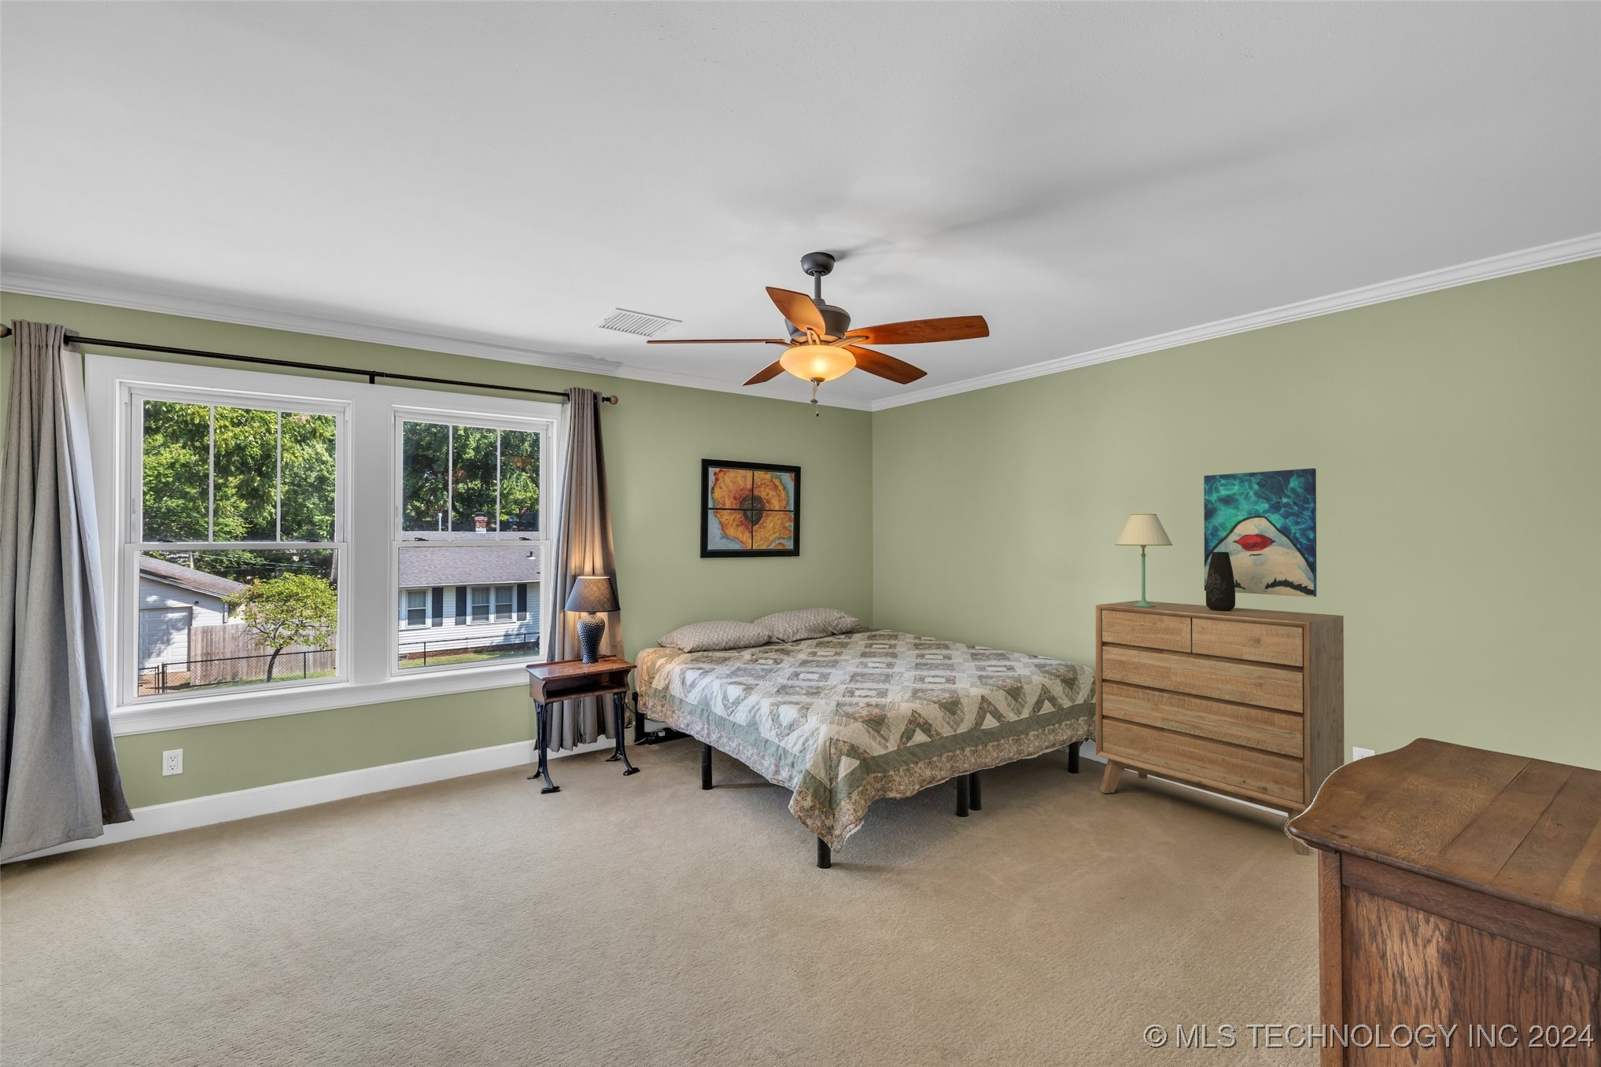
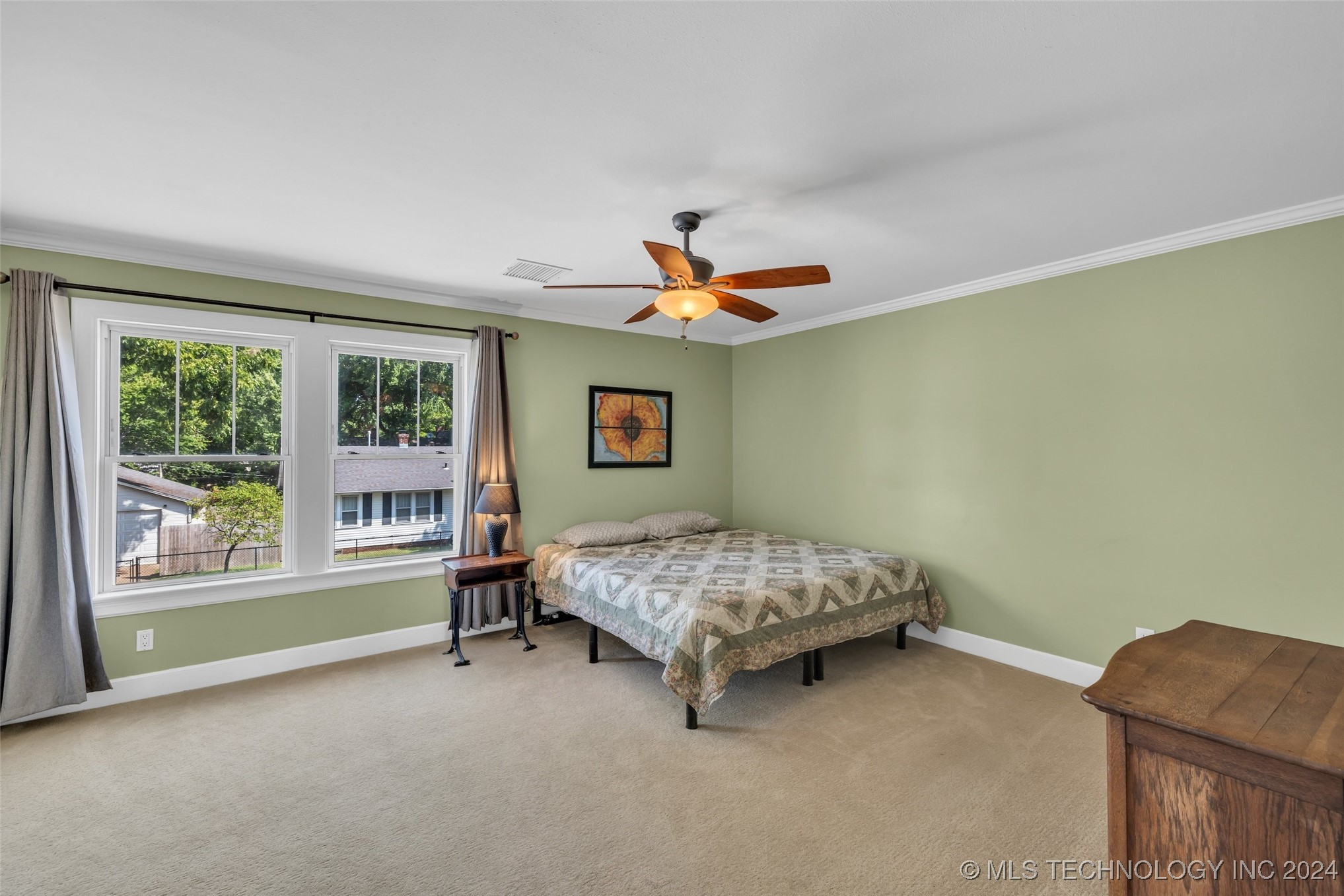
- table lamp (1144, 560)
- dresser (1210, 710)
- vase (1220, 580)
- wall art (1257, 532)
